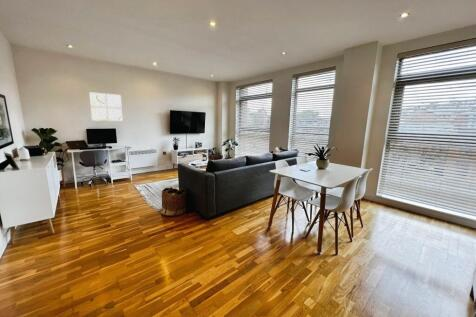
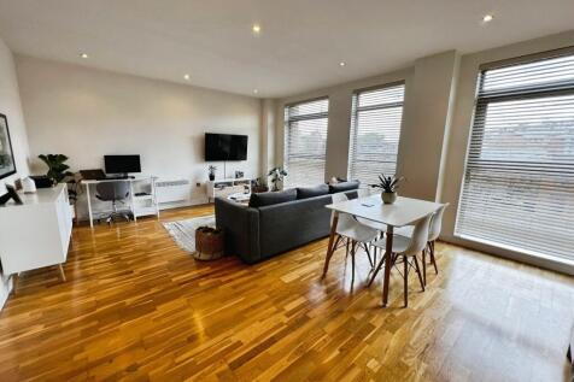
- wall art (107, 106)
